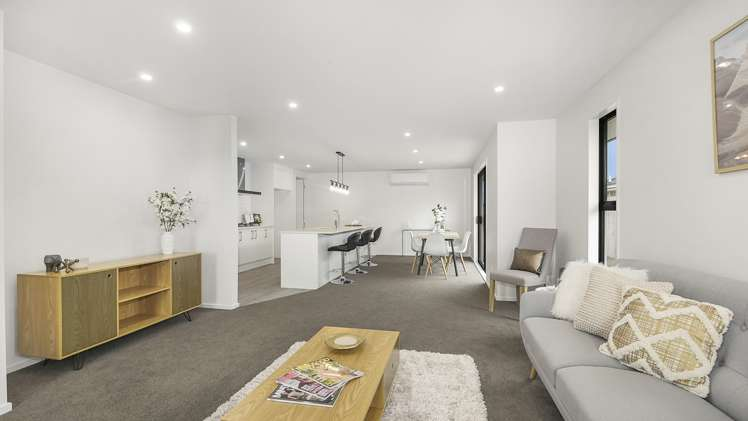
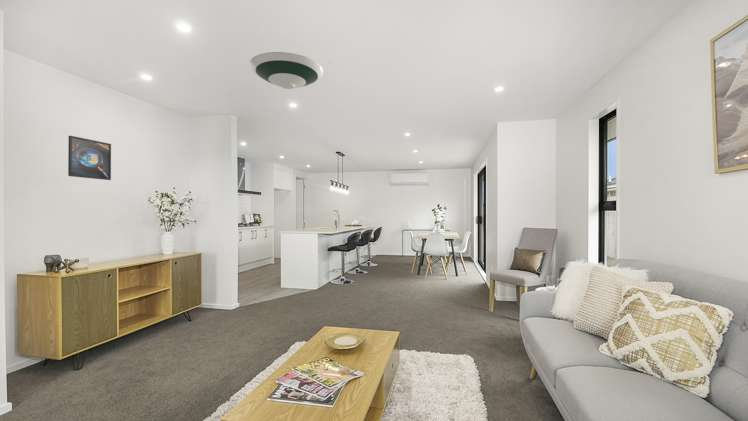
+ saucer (287, 78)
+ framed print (90, 159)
